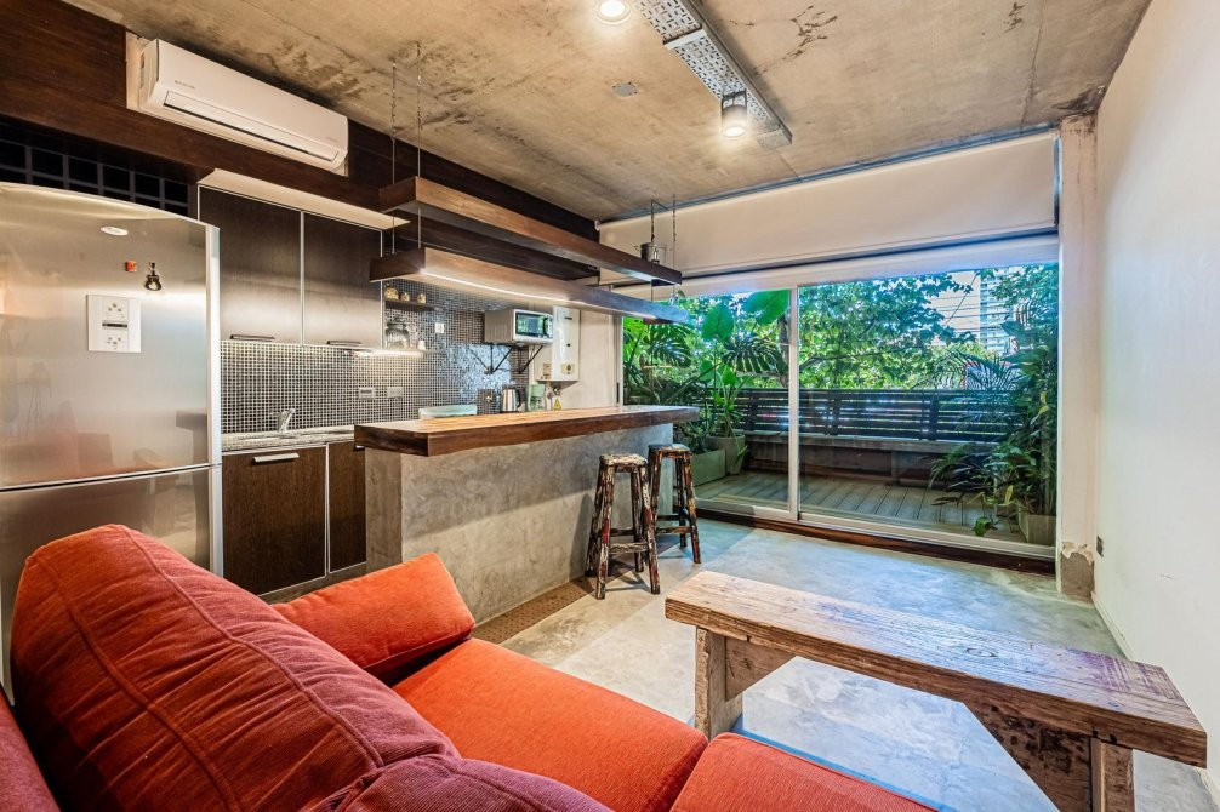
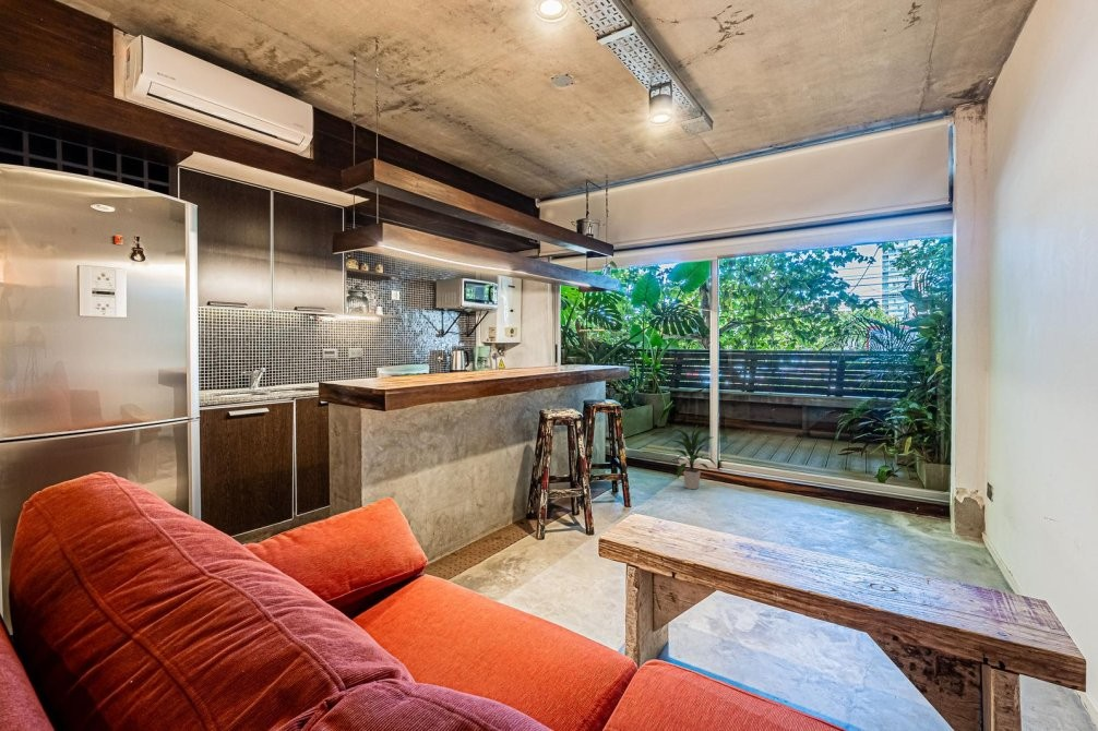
+ indoor plant (690, 455)
